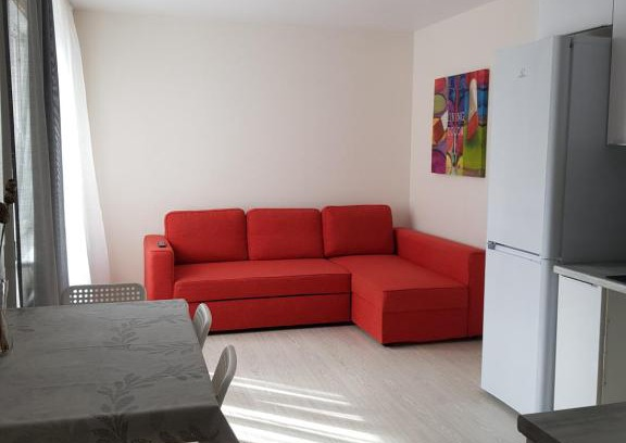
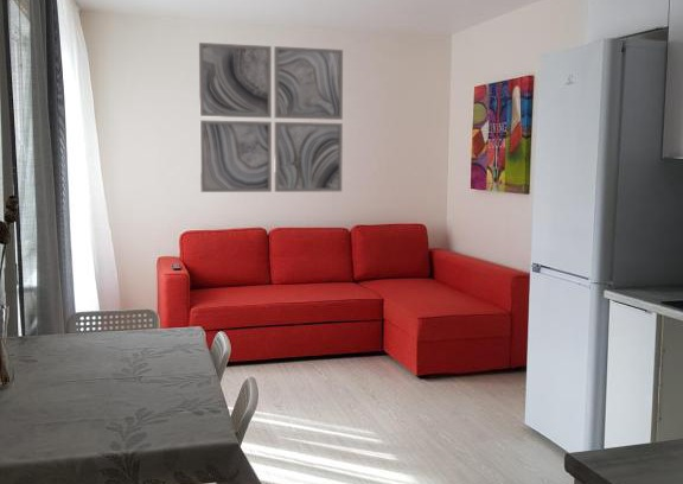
+ wall art (275, 117)
